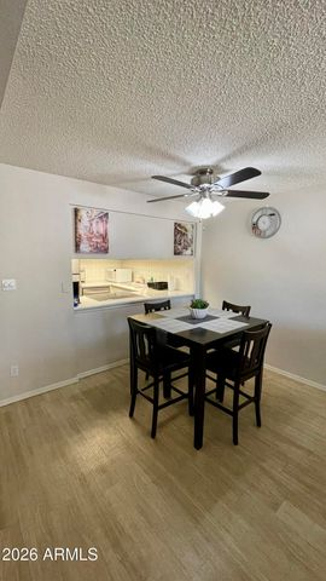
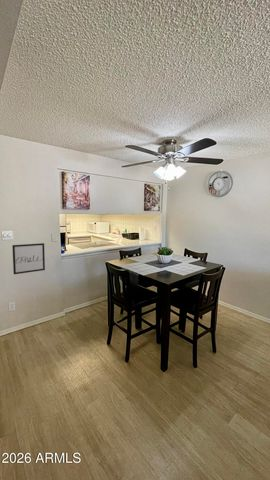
+ wall art (29, 258)
